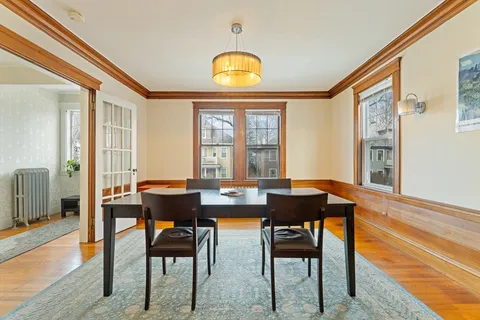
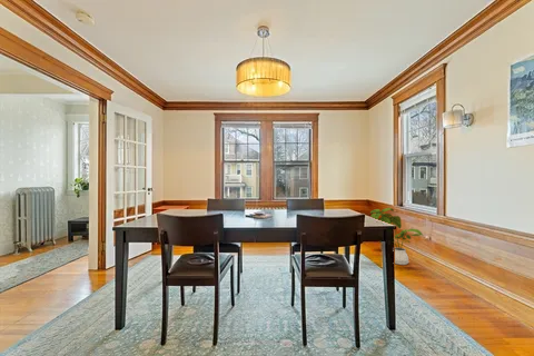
+ house plant (395, 236)
